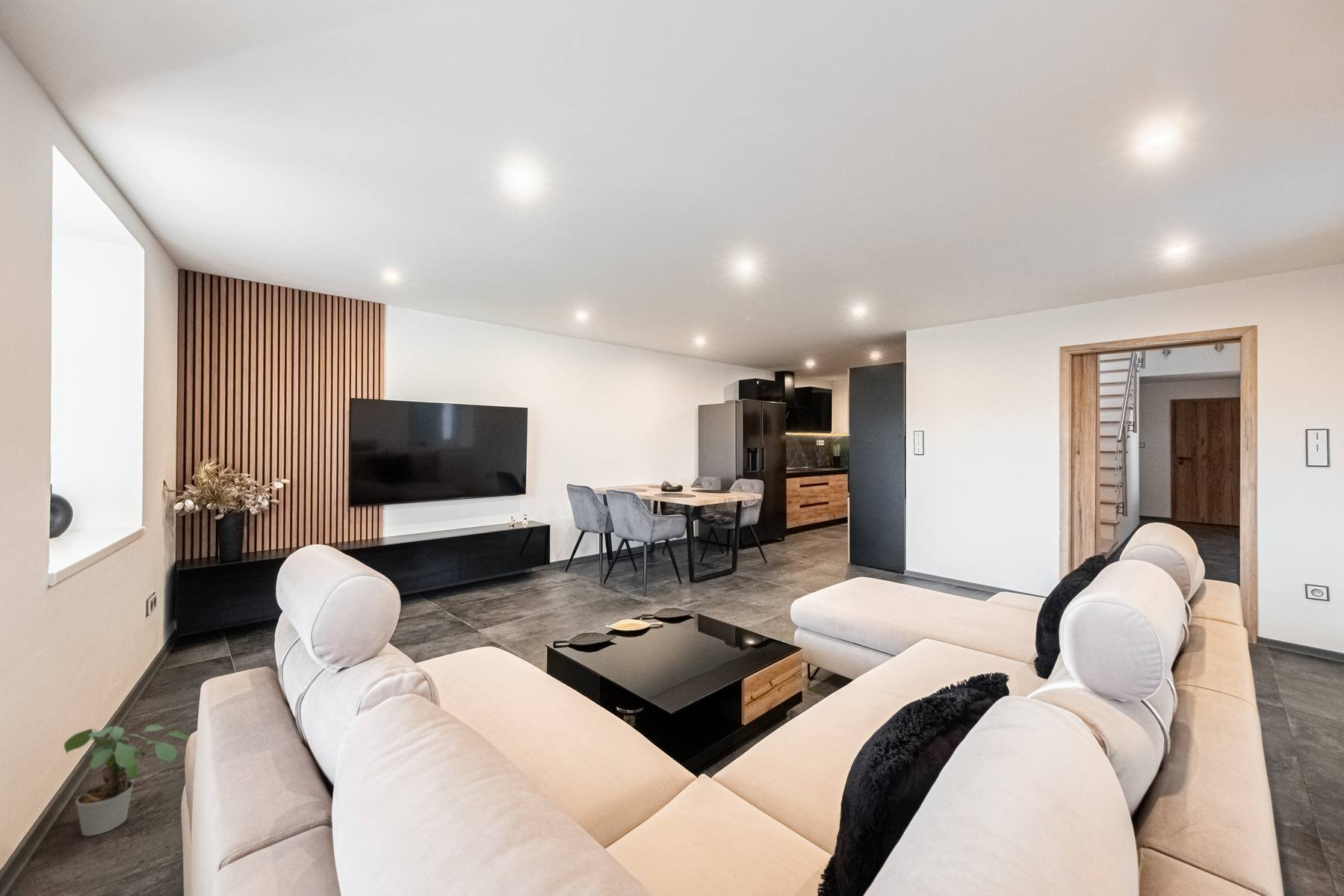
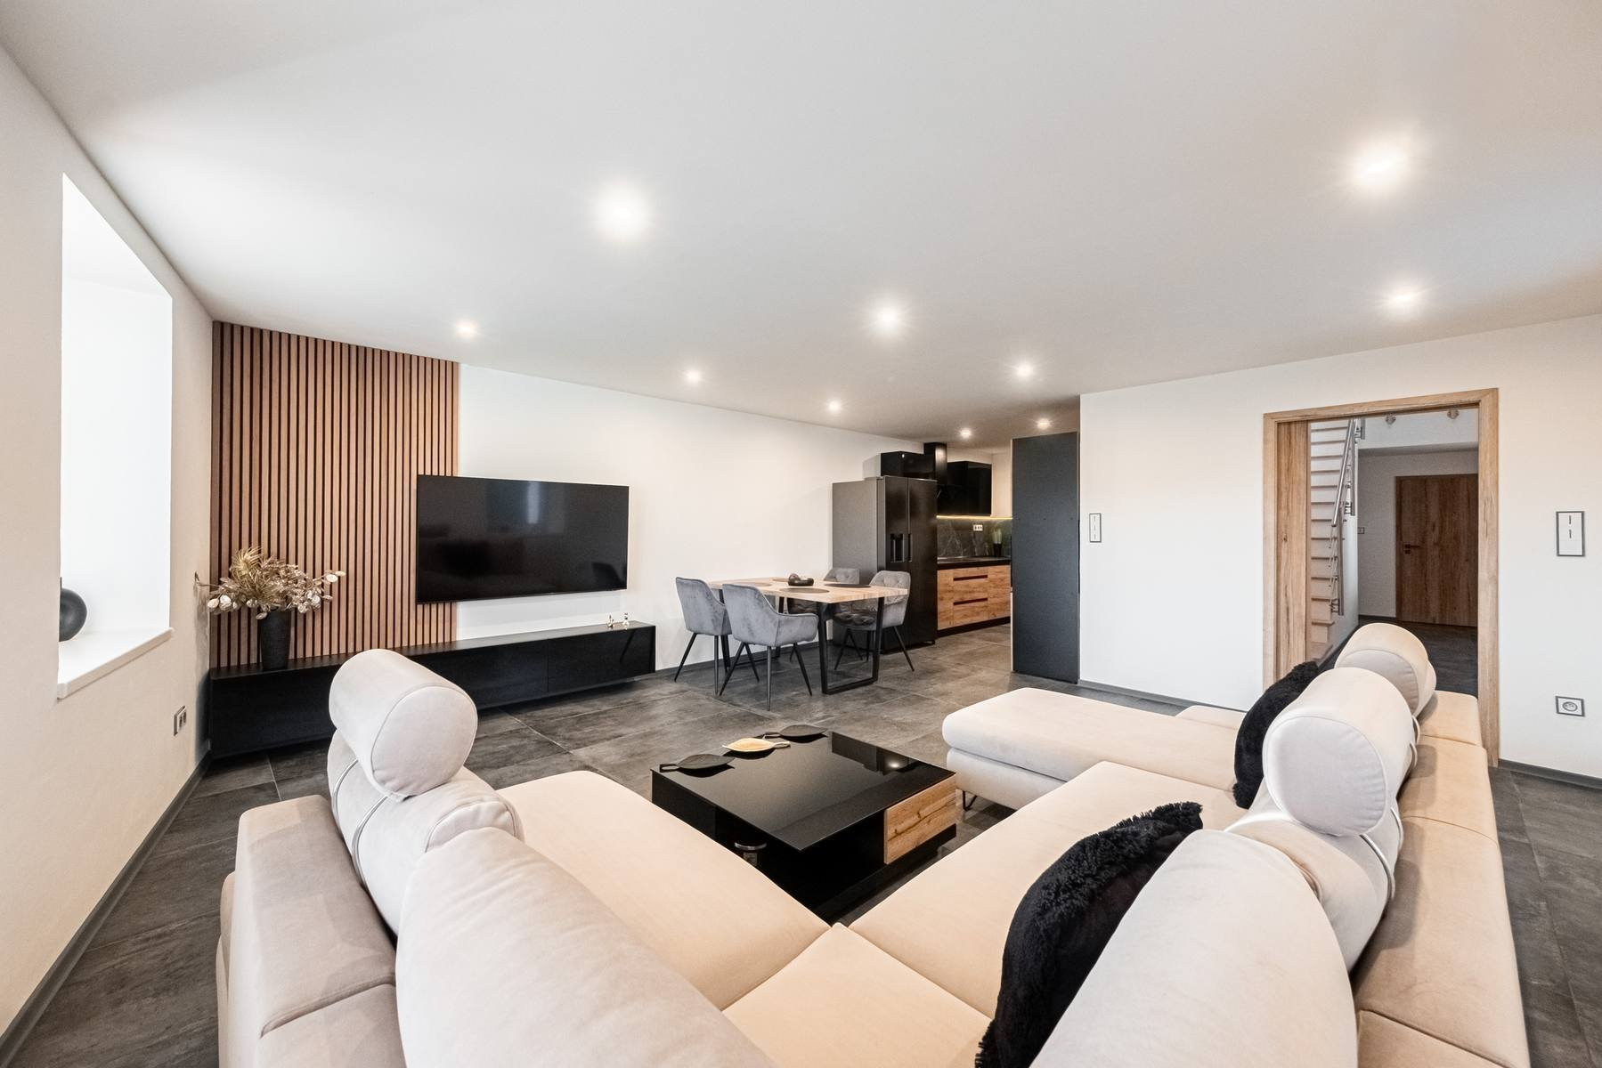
- potted plant (123, 771)
